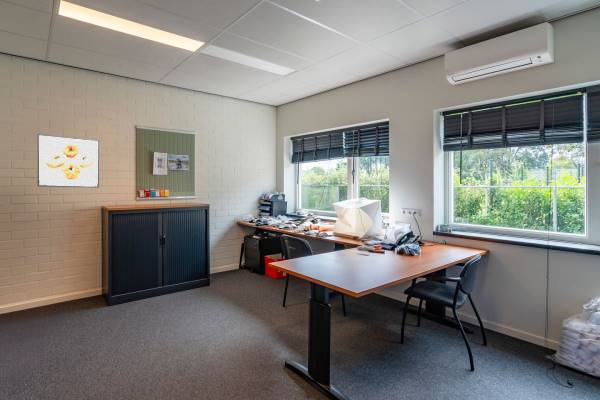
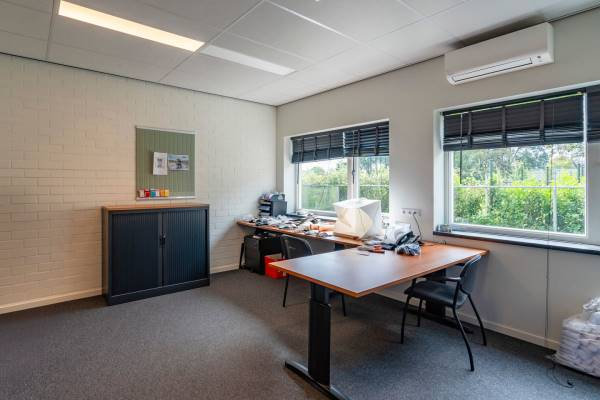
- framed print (69, 162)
